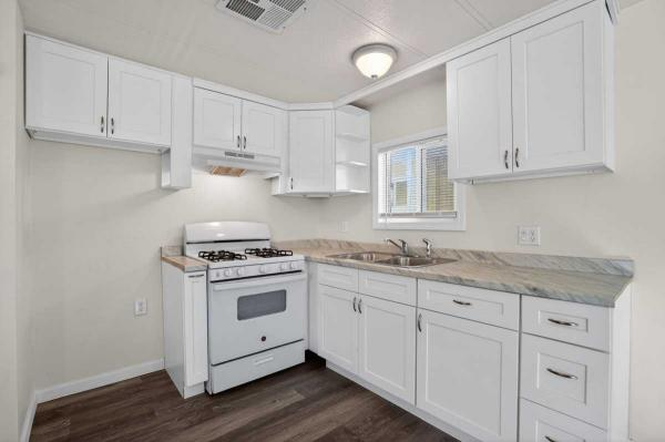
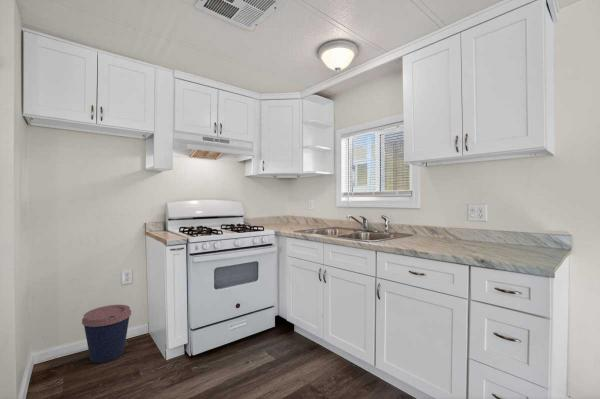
+ coffee cup (107, 333)
